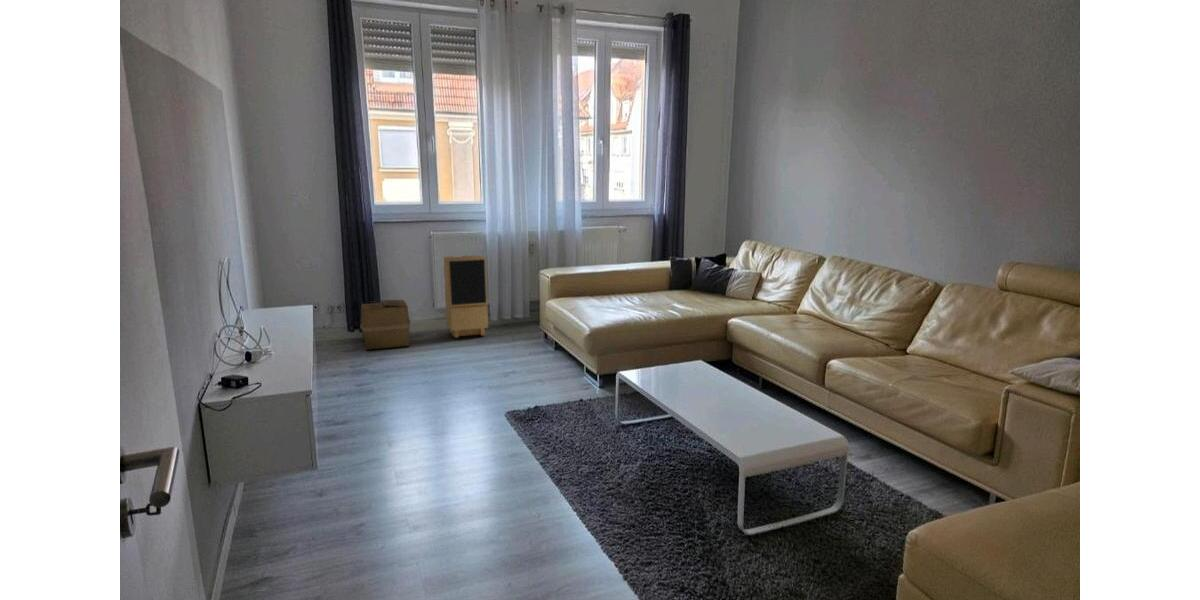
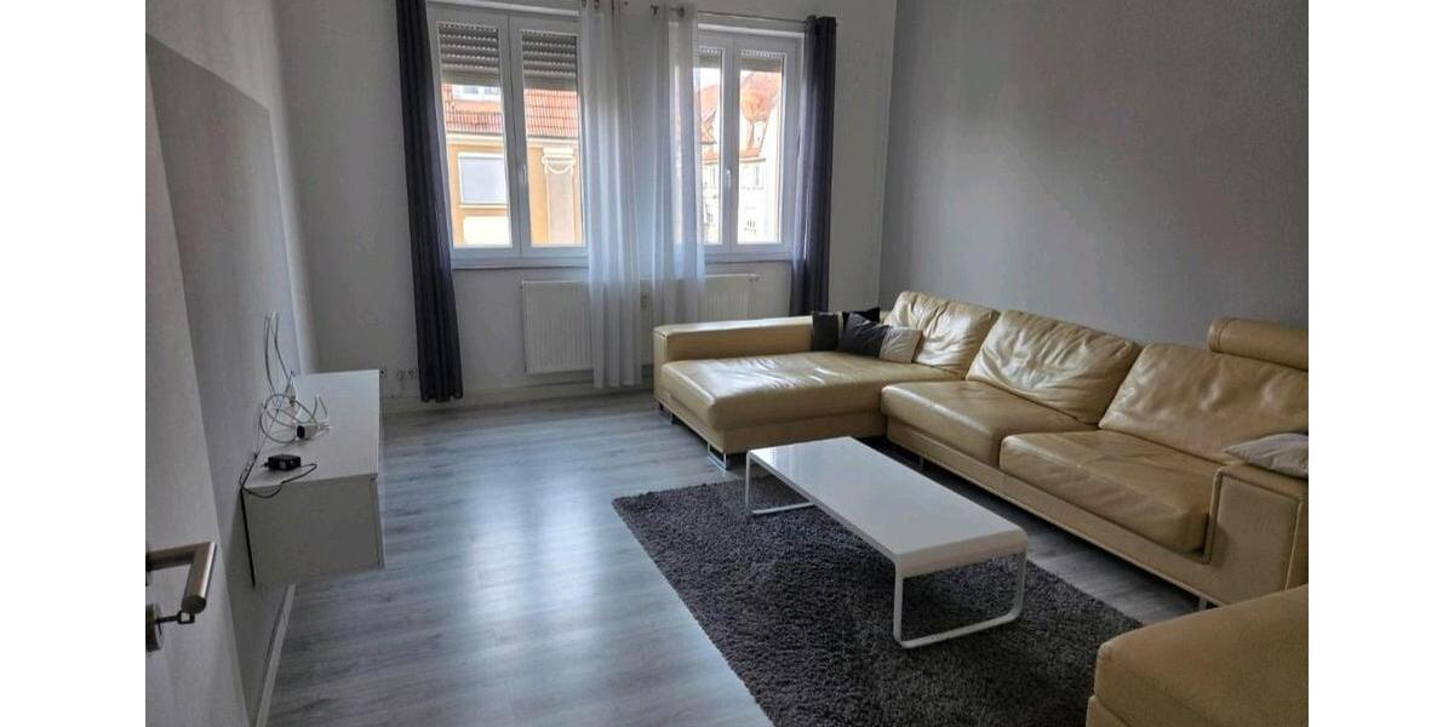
- speaker (465, 296)
- cardboard box (385, 322)
